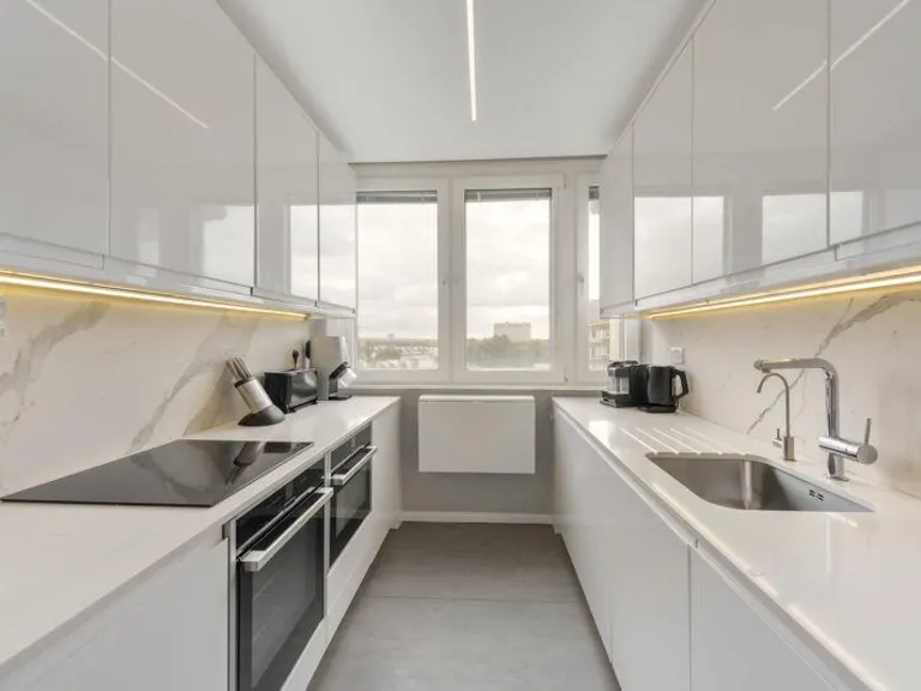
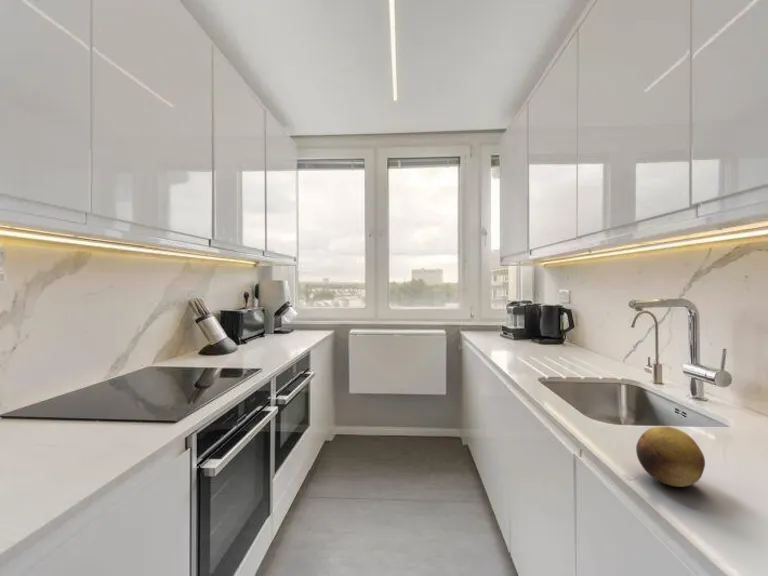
+ fruit (668, 454)
